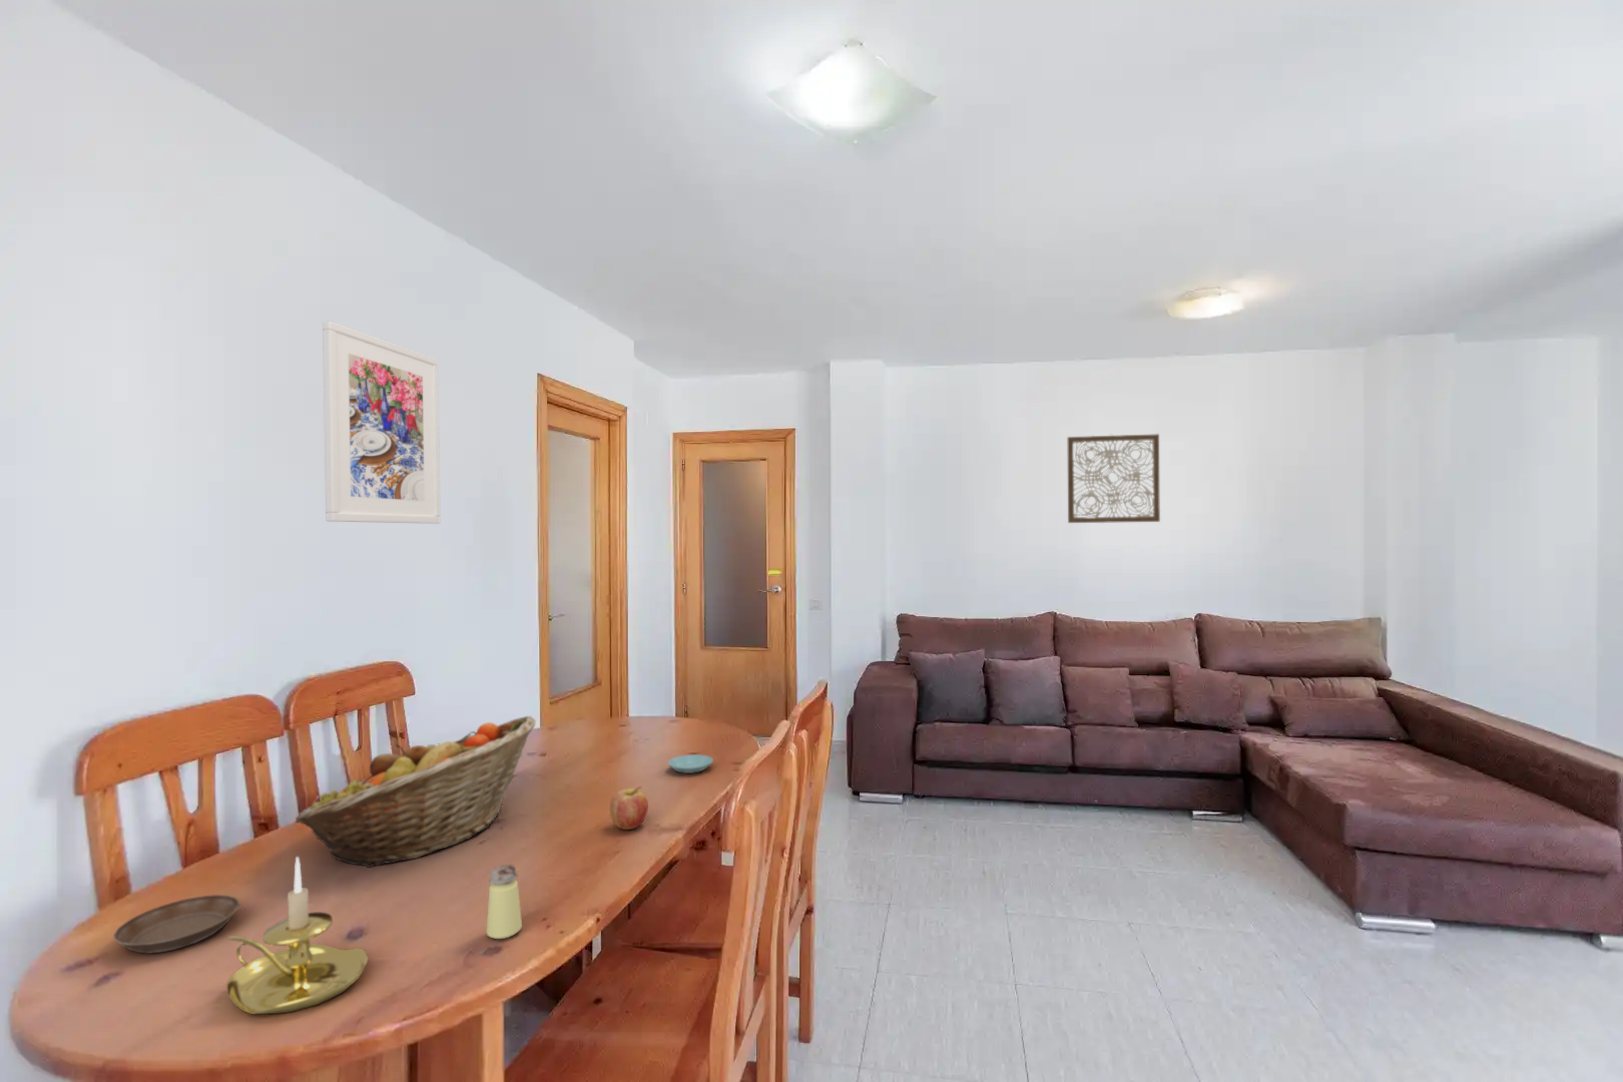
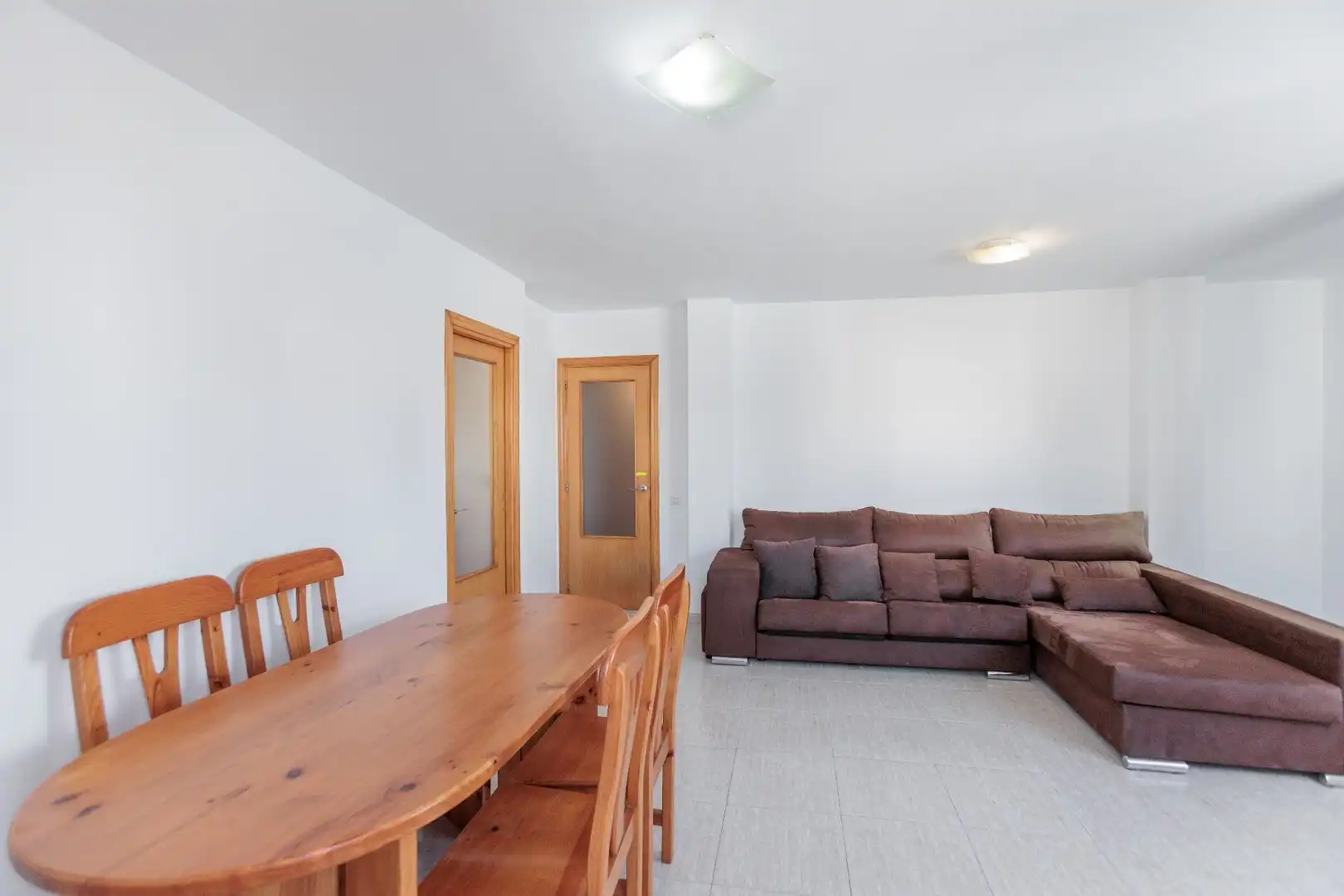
- saucer (691, 764)
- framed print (386, 432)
- saltshaker (502, 900)
- candle holder (290, 920)
- wall art (1109, 479)
- fruit (629, 808)
- fruit basket (429, 780)
- saucer (180, 926)
